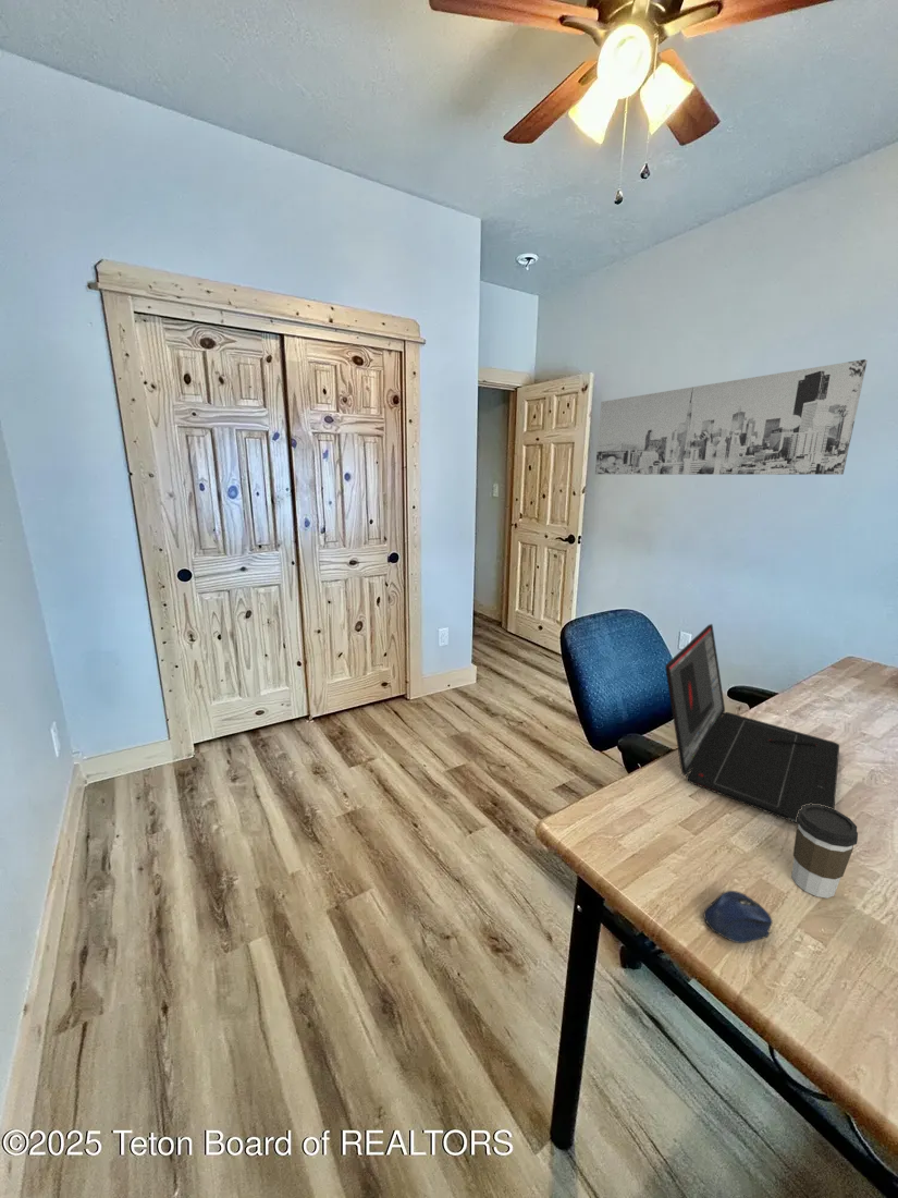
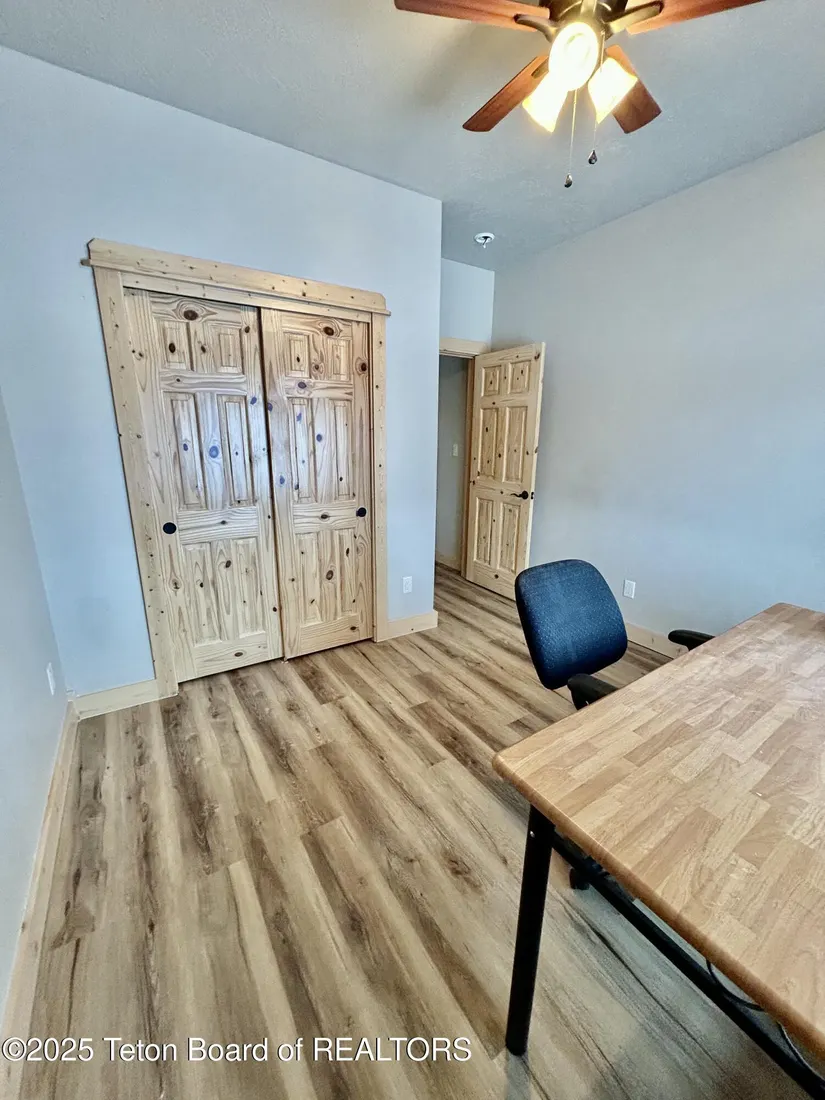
- coffee cup (820, 852)
- laptop (756, 720)
- computer mouse (738, 912)
- wall art (698, 430)
